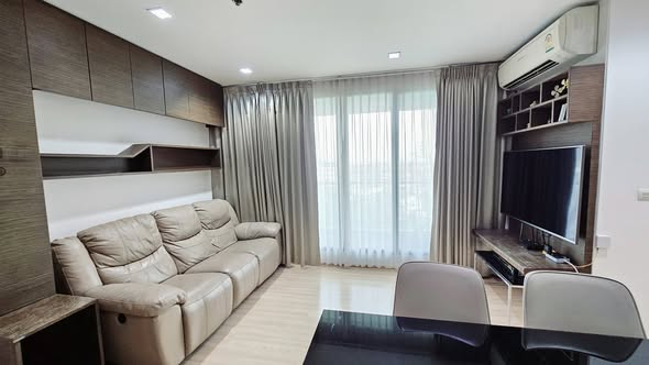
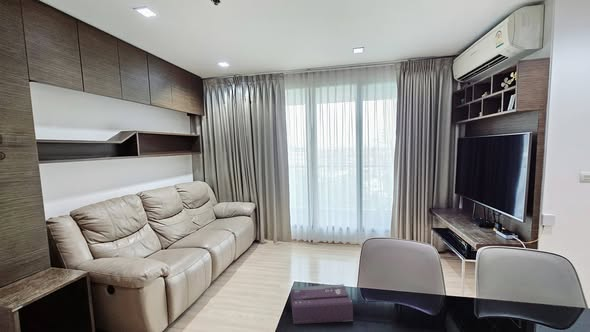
+ tissue box (320, 303)
